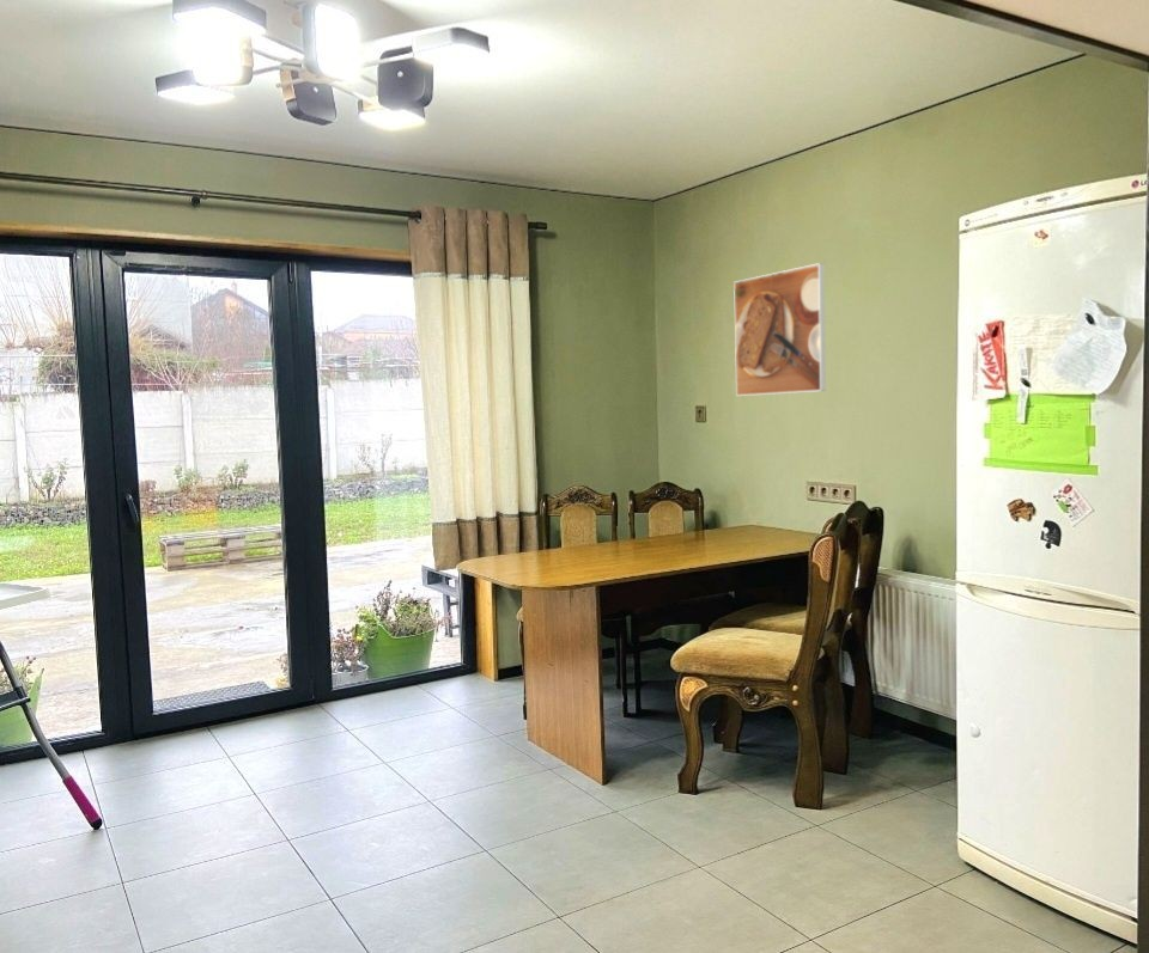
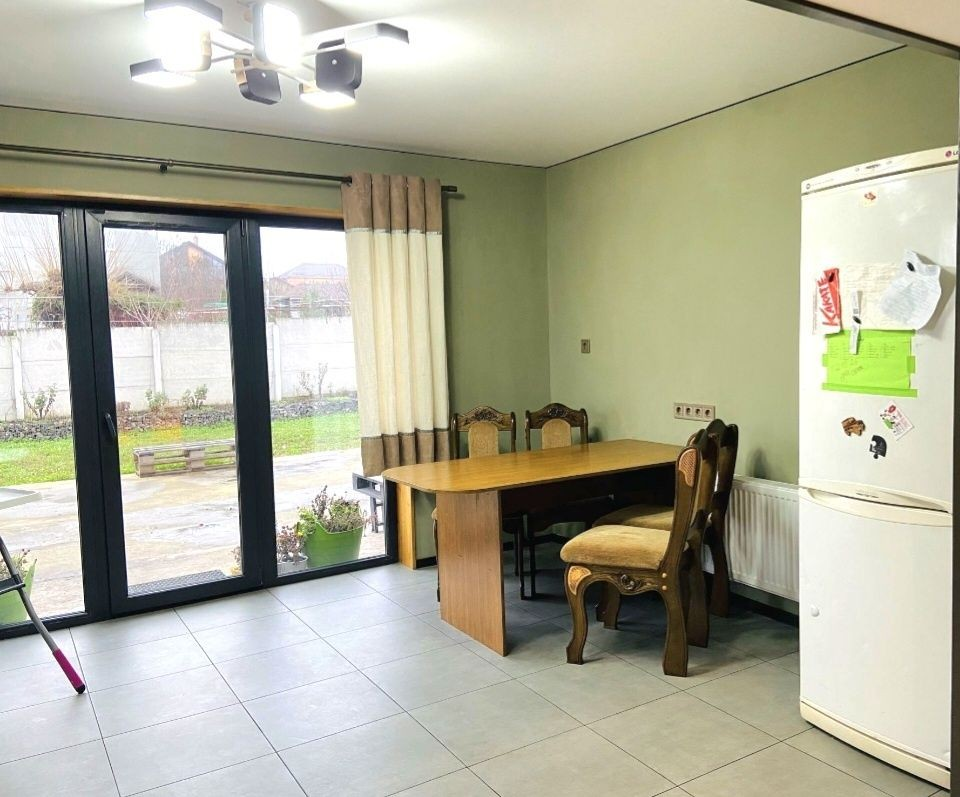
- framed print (777, 334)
